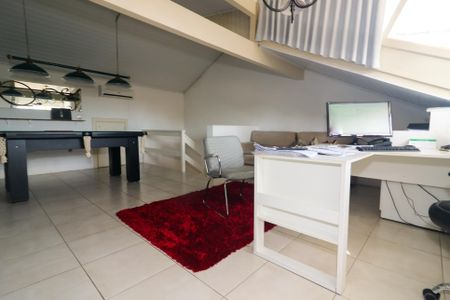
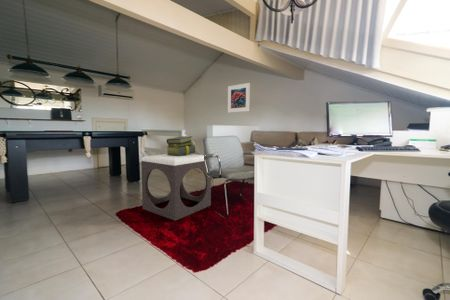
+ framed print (238, 98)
+ stack of books (180, 145)
+ footstool (177, 181)
